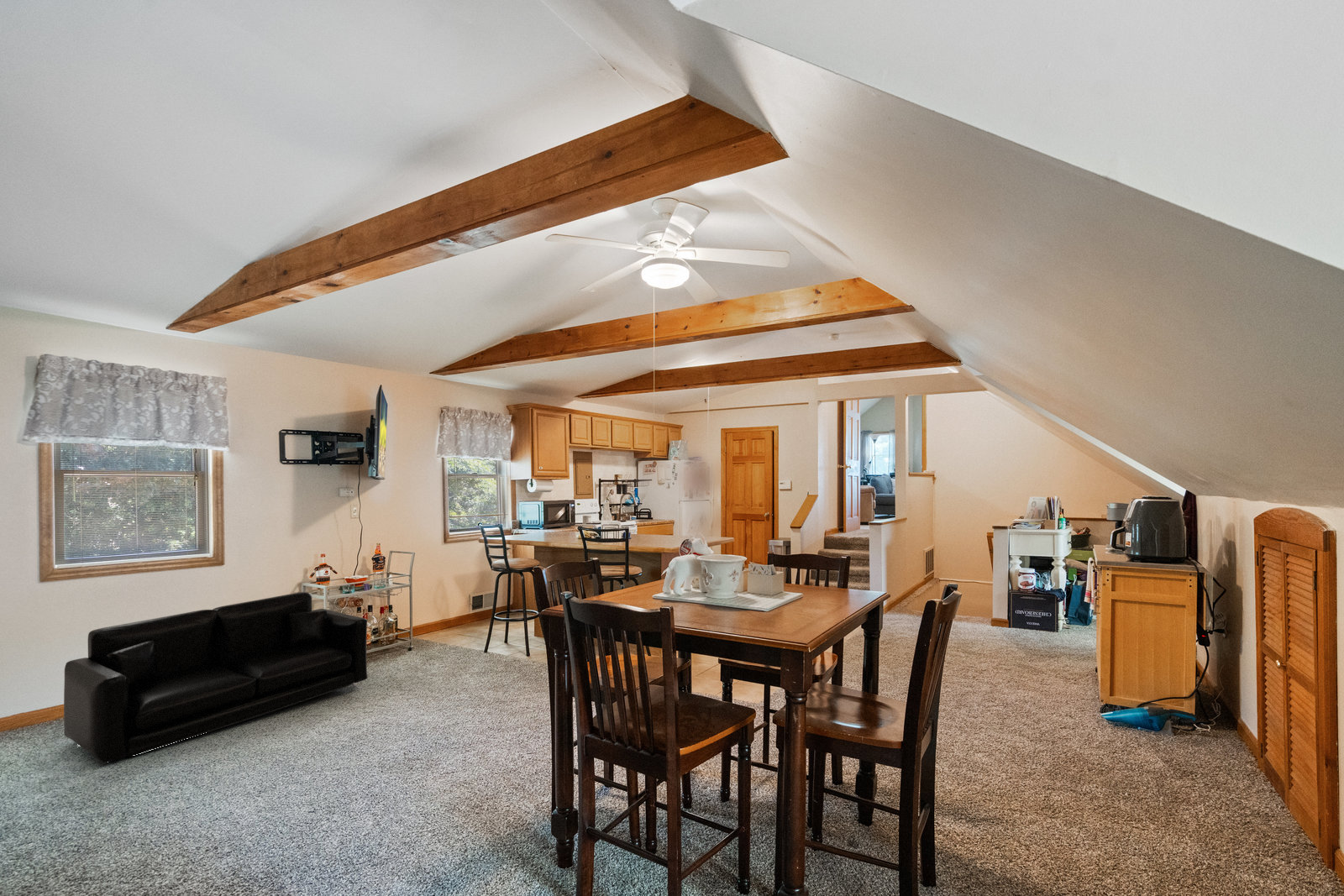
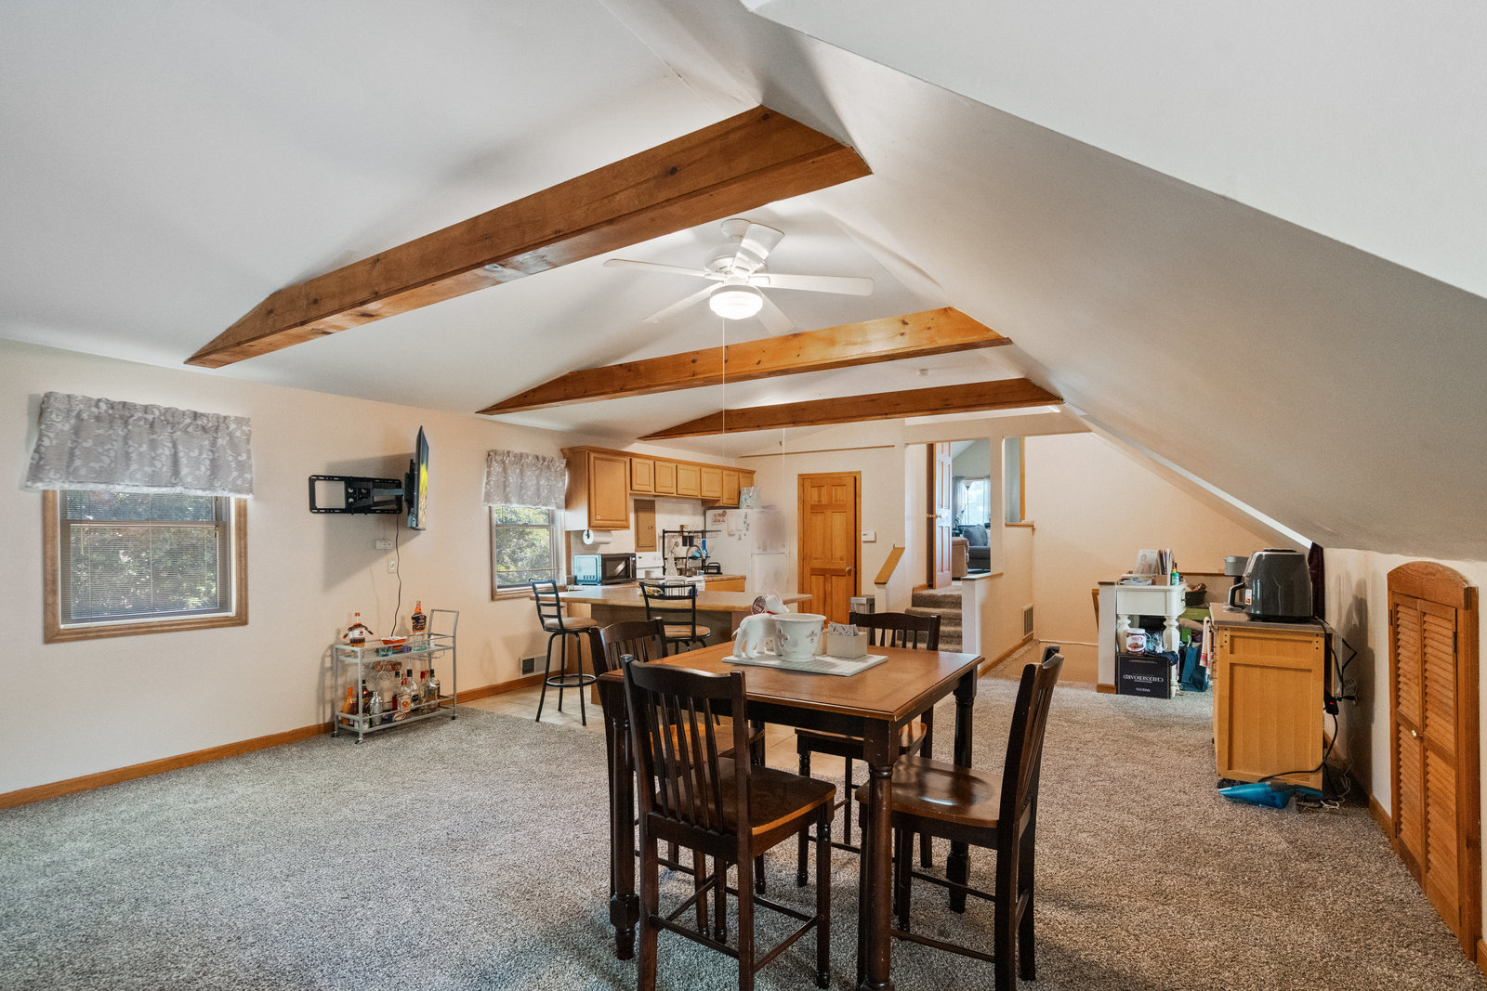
- loveseat (233, 663)
